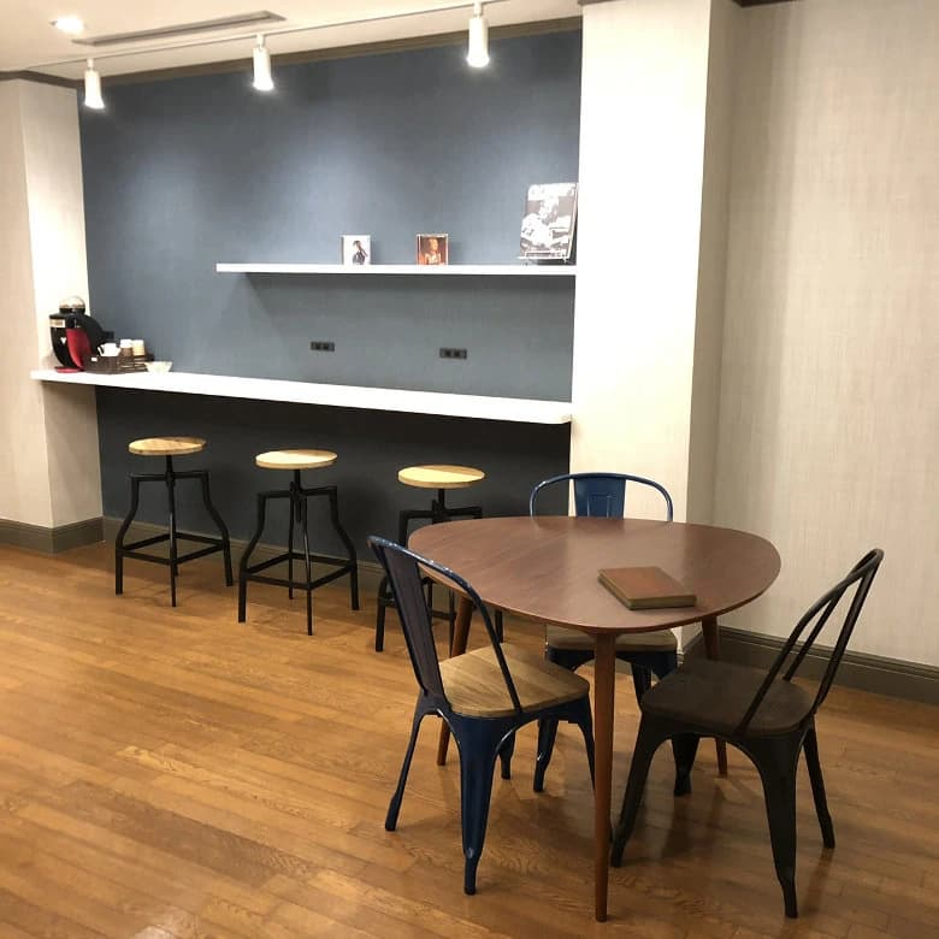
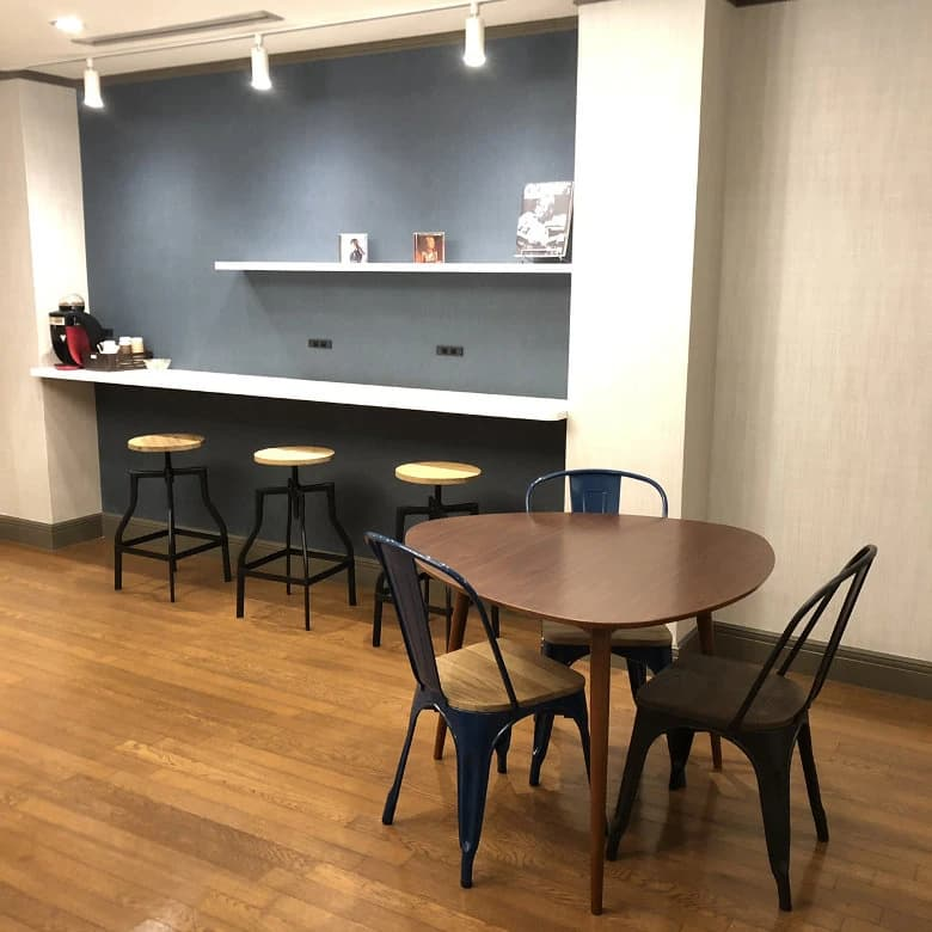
- notebook (644, 586)
